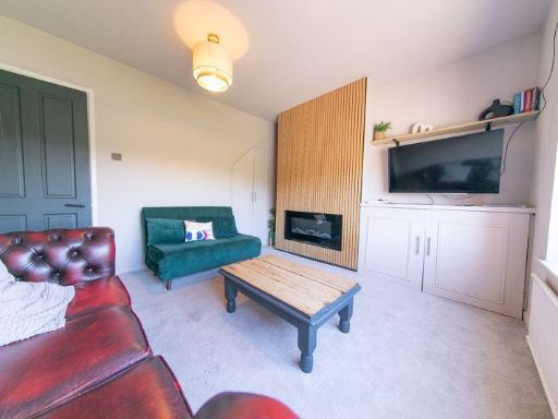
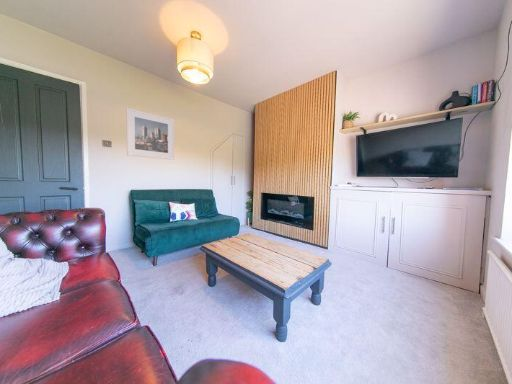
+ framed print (152, 136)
